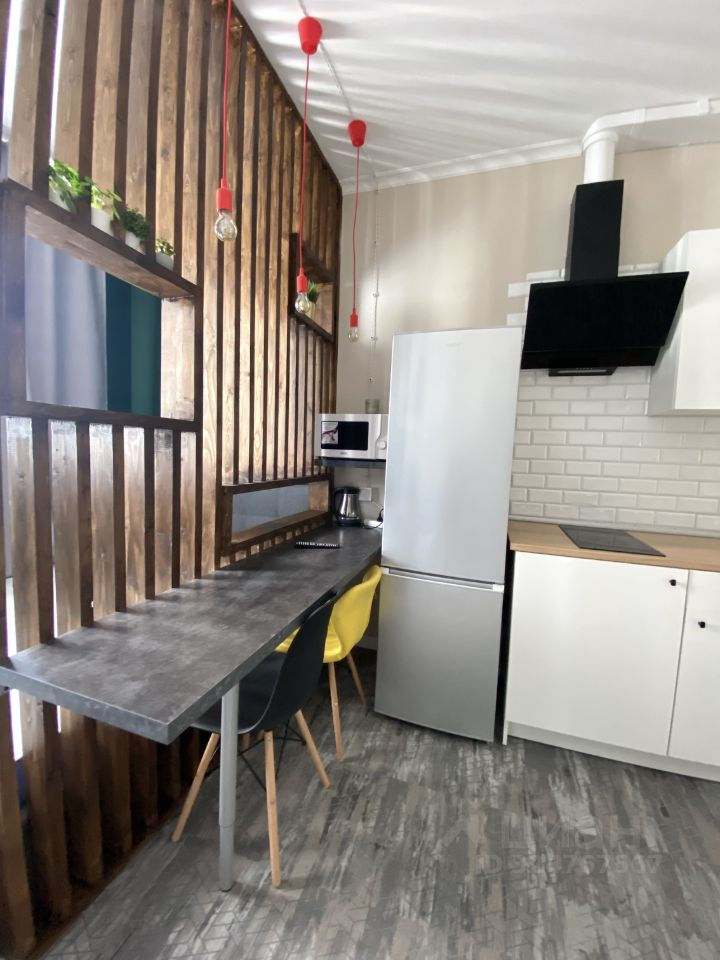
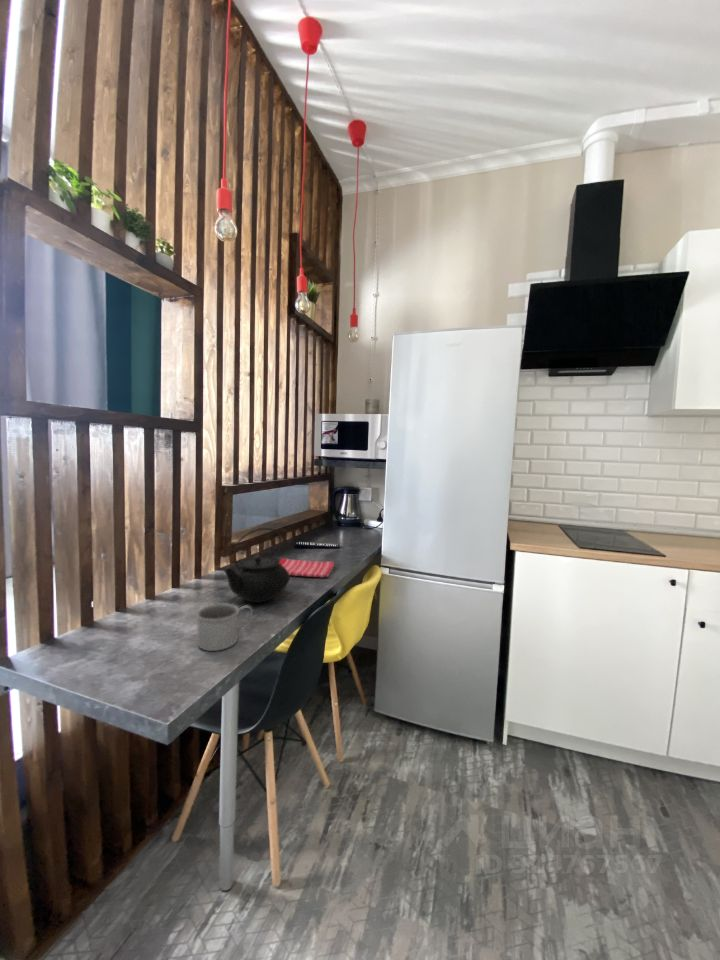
+ teapot (255, 565)
+ dish towel (303, 567)
+ mug (221, 625)
